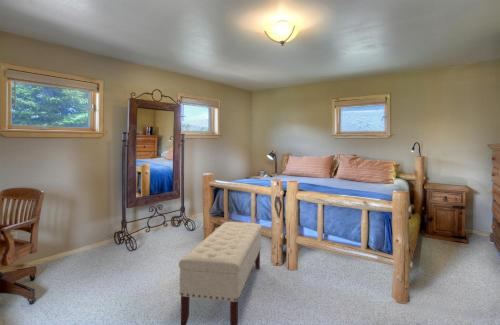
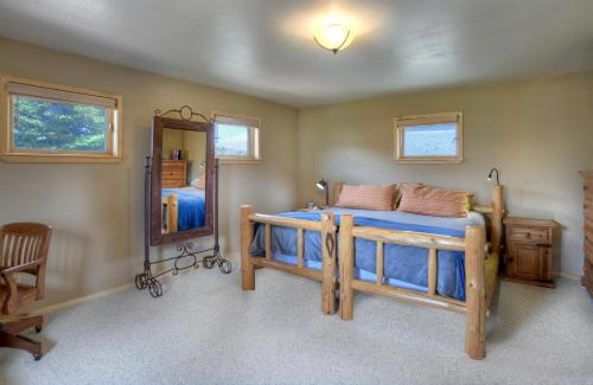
- bench (228, 264)
